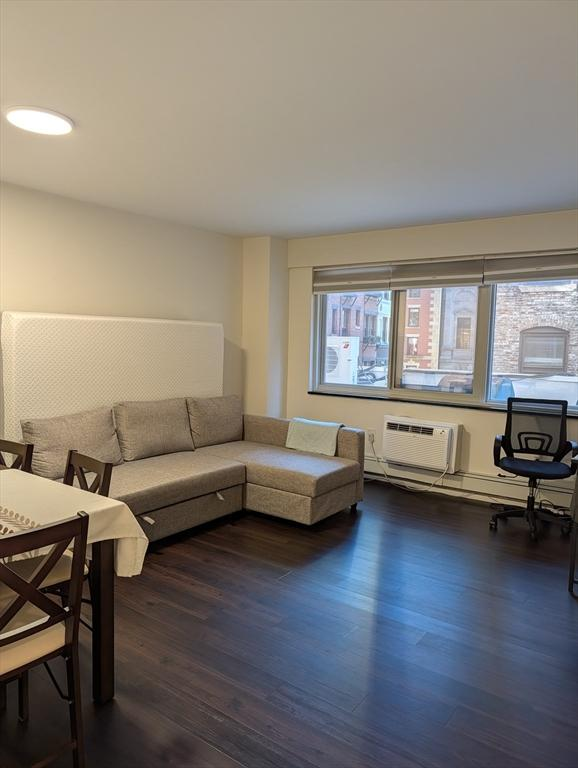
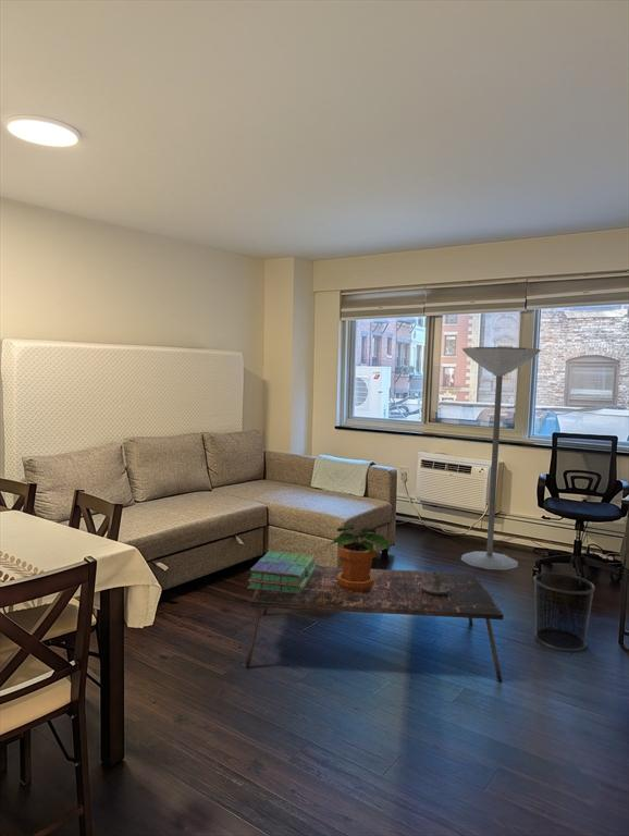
+ coffee table (370, 612)
+ stack of books (283, 570)
+ floor lamp (494, 456)
+ potted plant (359, 558)
+ waste bin (562, 611)
+ candle holder (439, 581)
